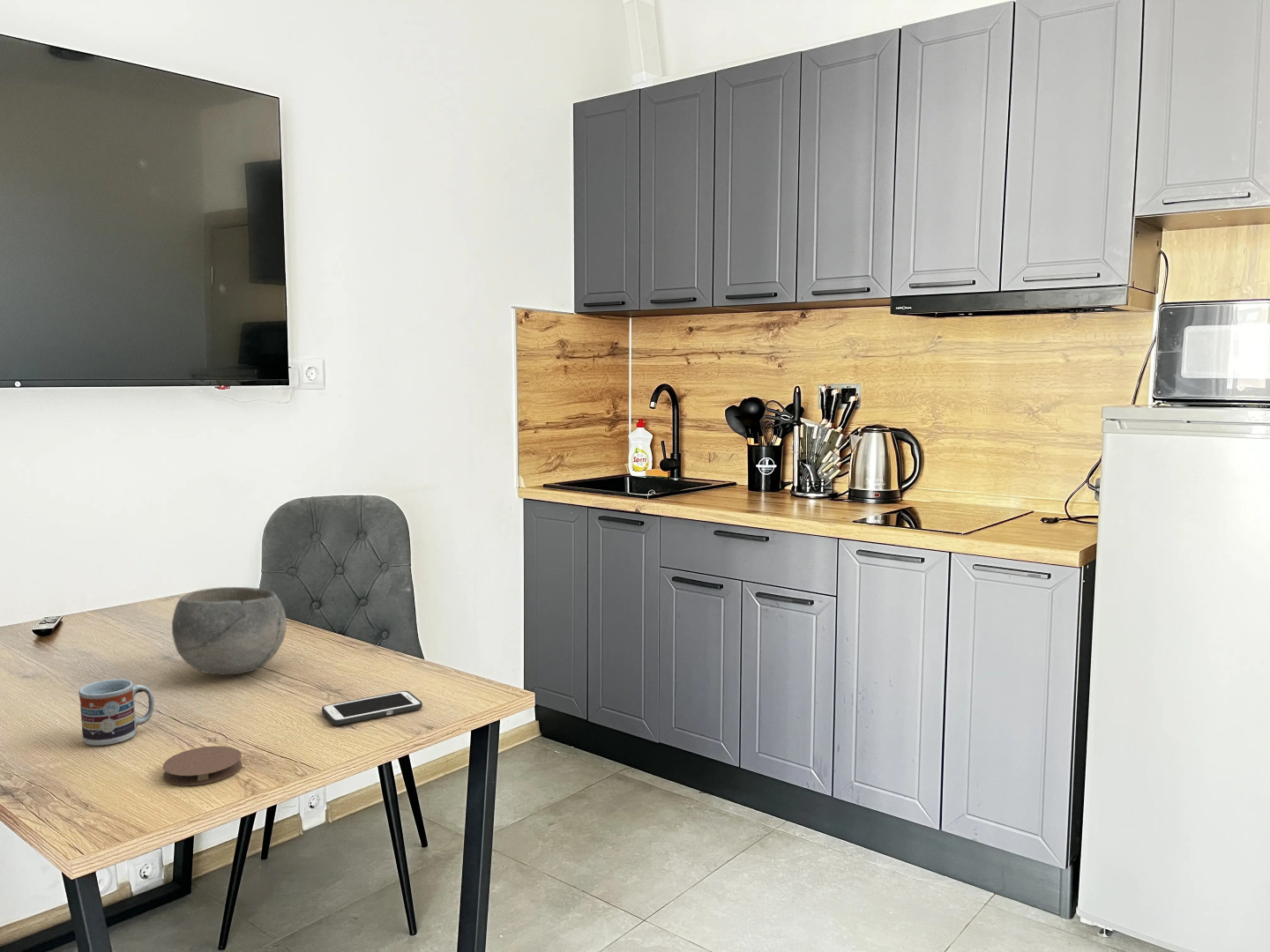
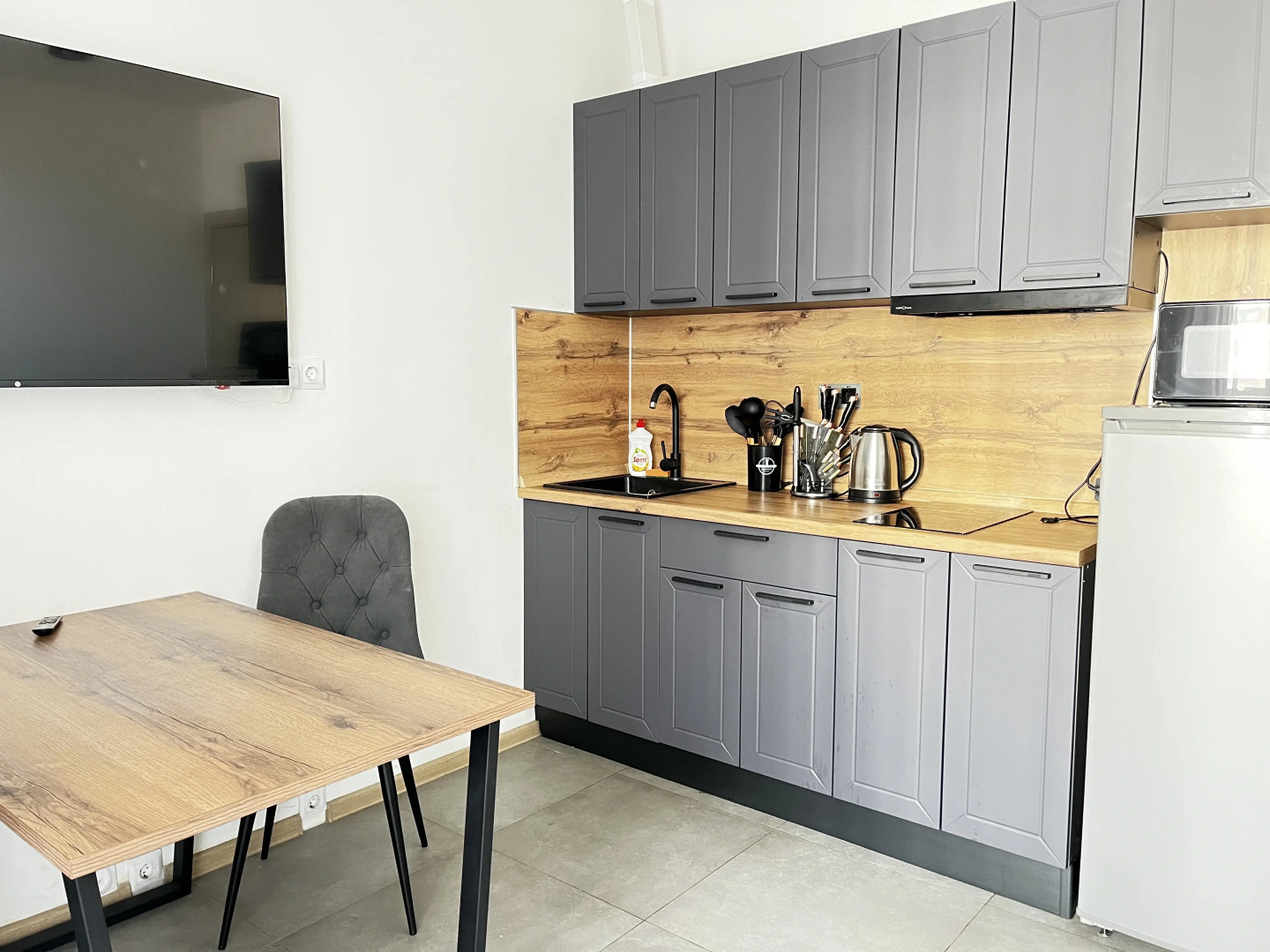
- coaster (203, 764)
- bowl (229, 631)
- cup (117, 709)
- cell phone (372, 707)
